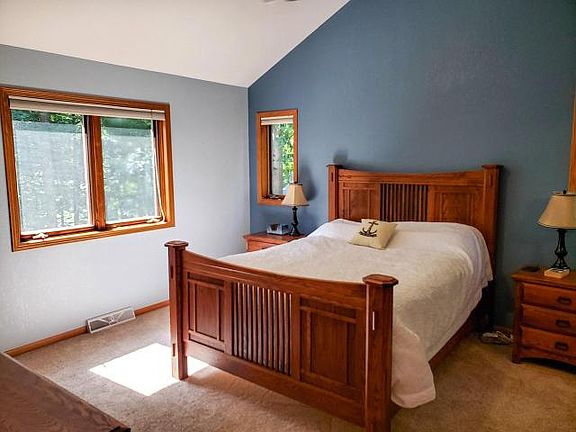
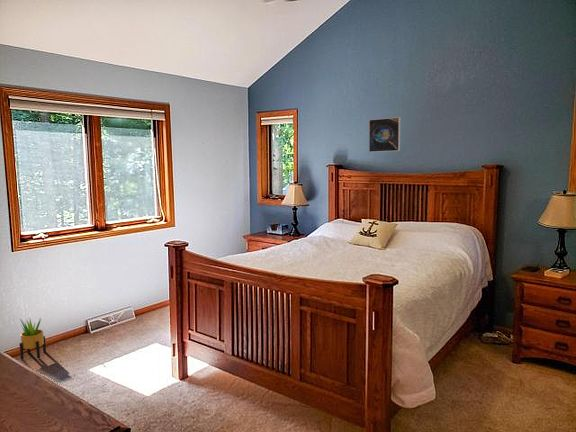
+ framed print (384, 135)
+ potted plant (32, 336)
